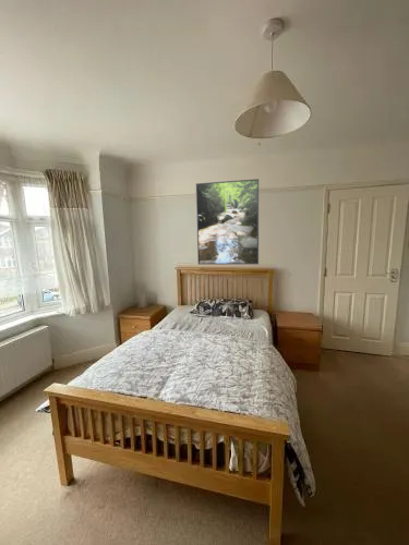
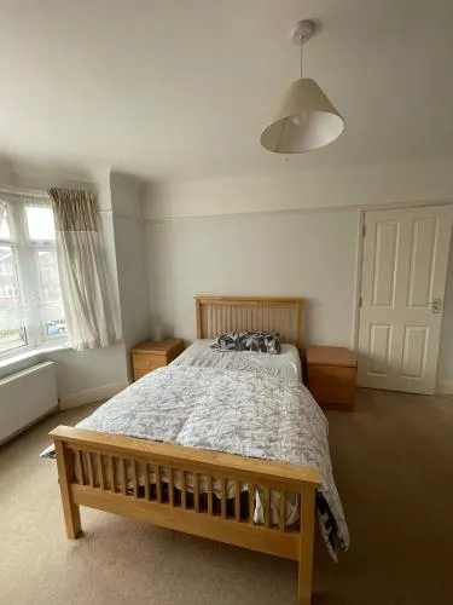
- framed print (227, 223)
